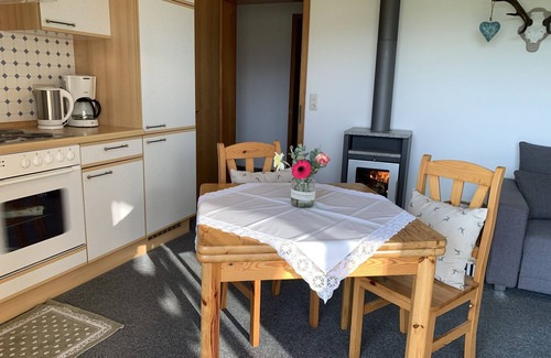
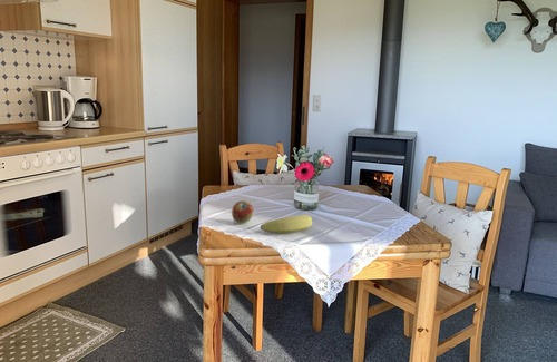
+ banana (290, 221)
+ fruit (242, 212)
